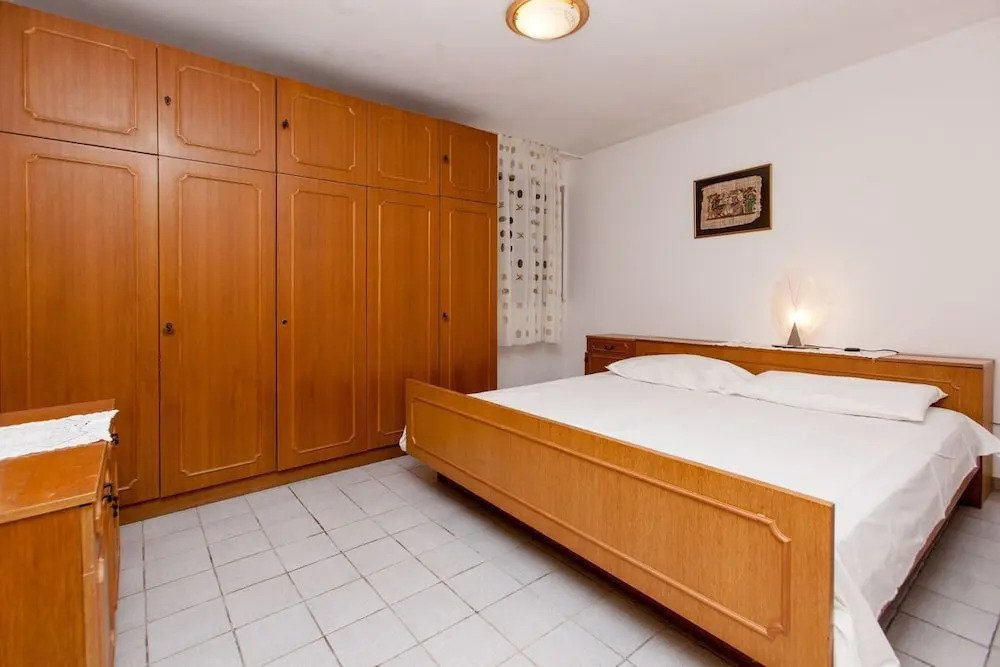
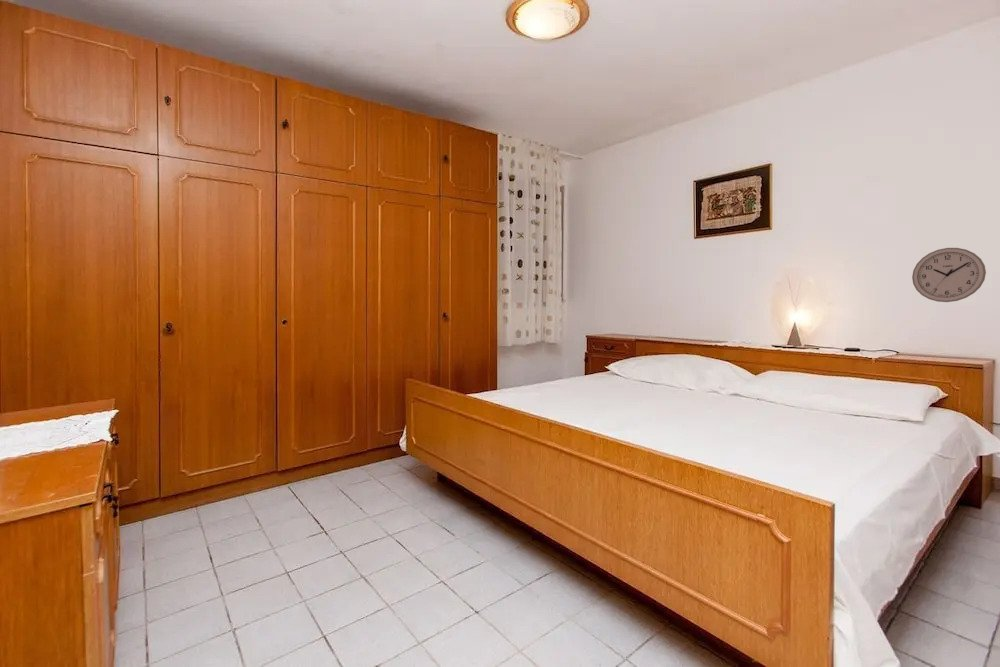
+ wall clock (947, 274)
